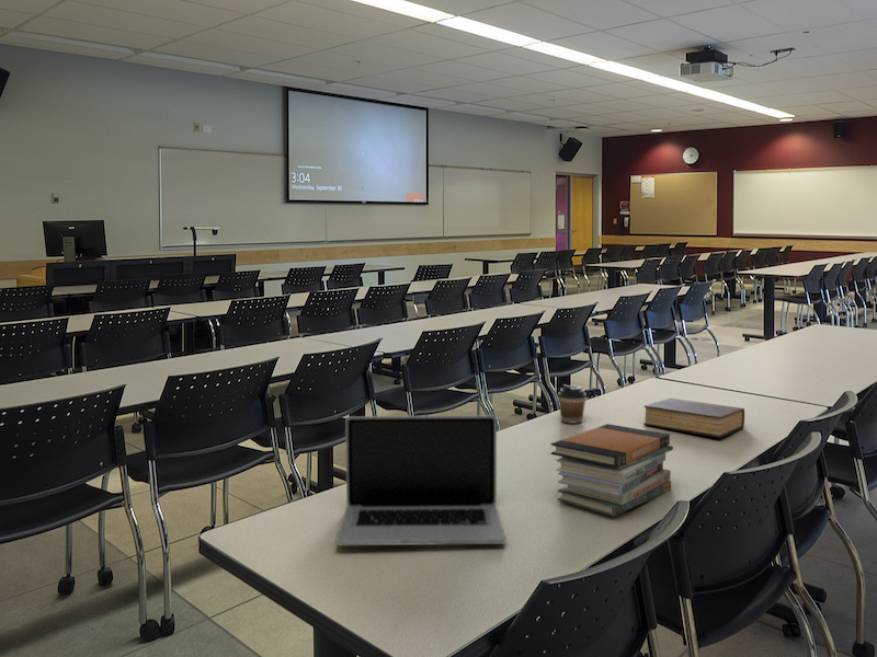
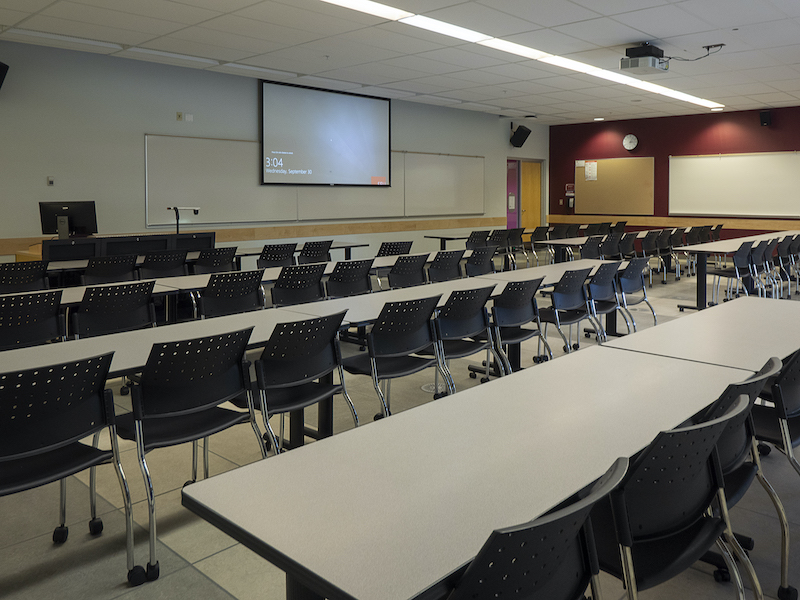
- book (693, 416)
- book stack (613, 466)
- coffee cup (571, 403)
- laptop (421, 477)
